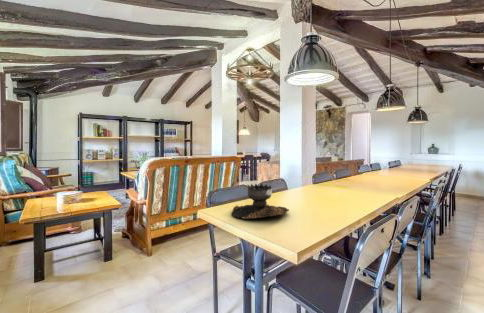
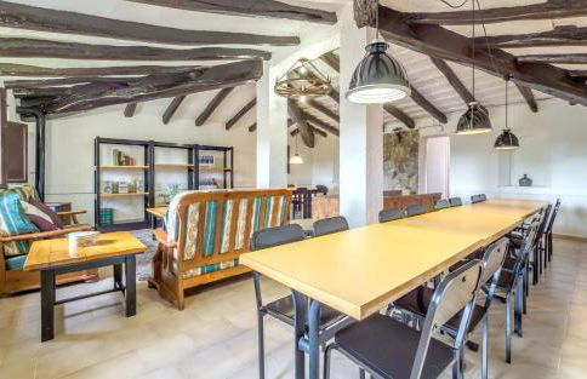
- brazier (259, 199)
